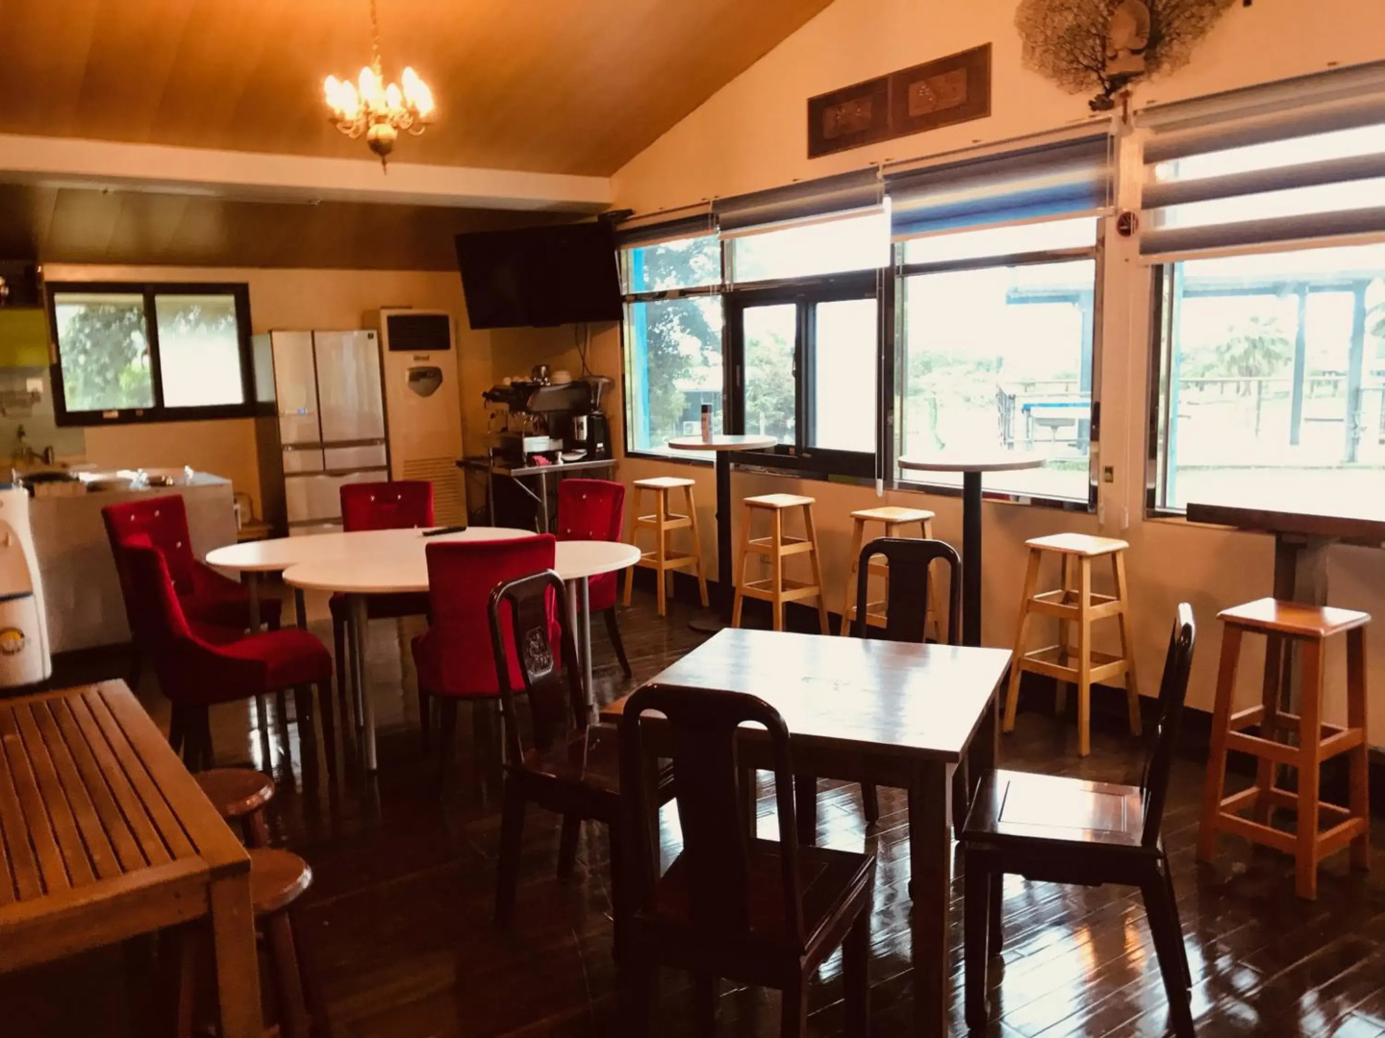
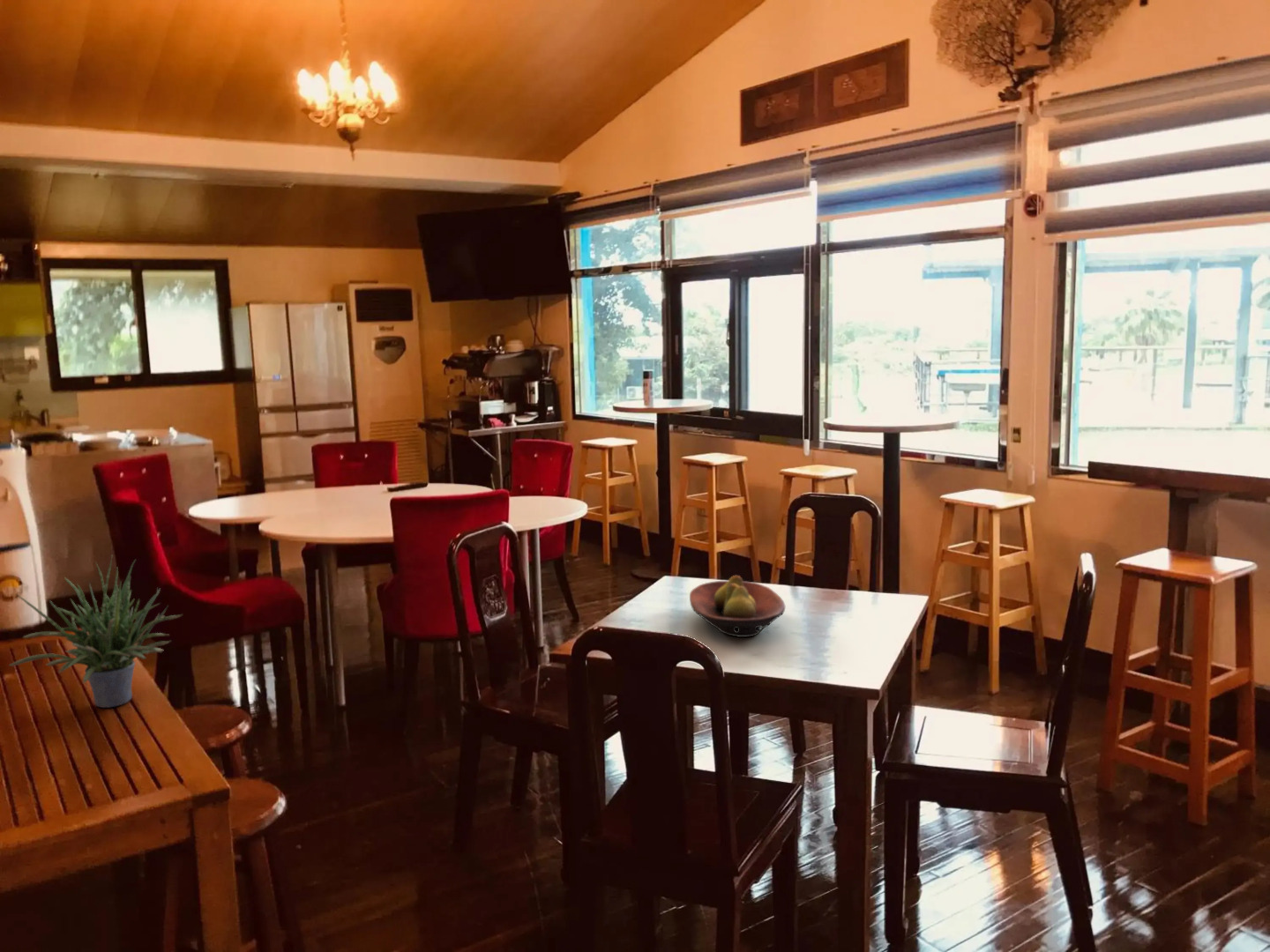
+ potted plant (97, 627)
+ fruit bowl (736, 601)
